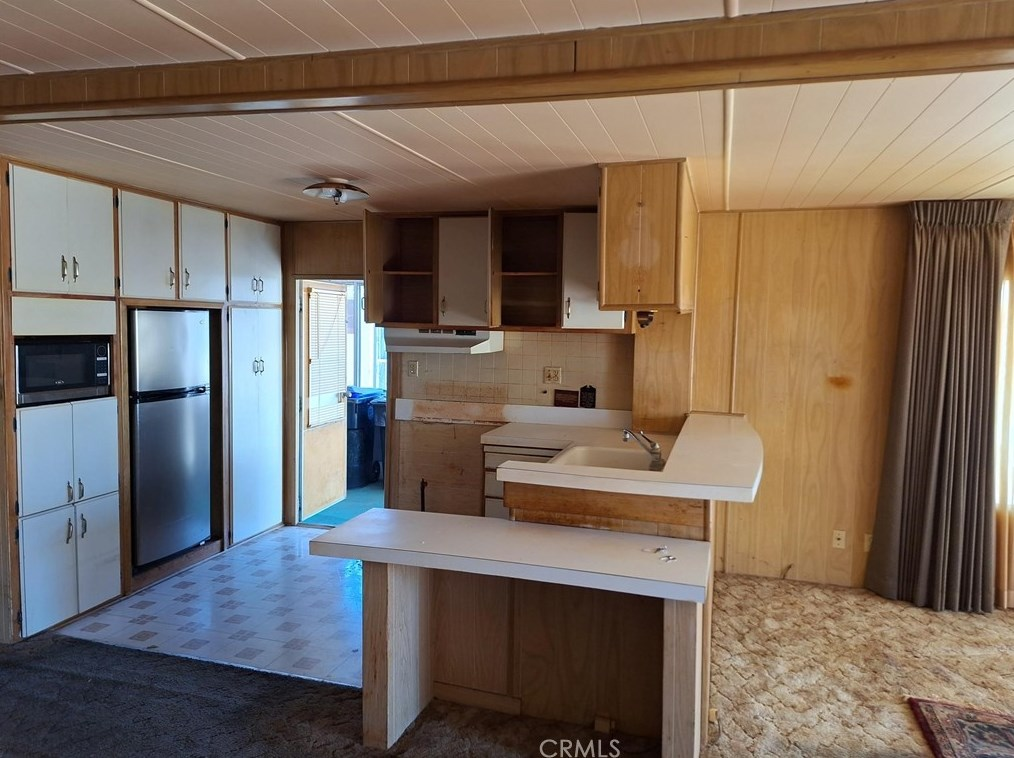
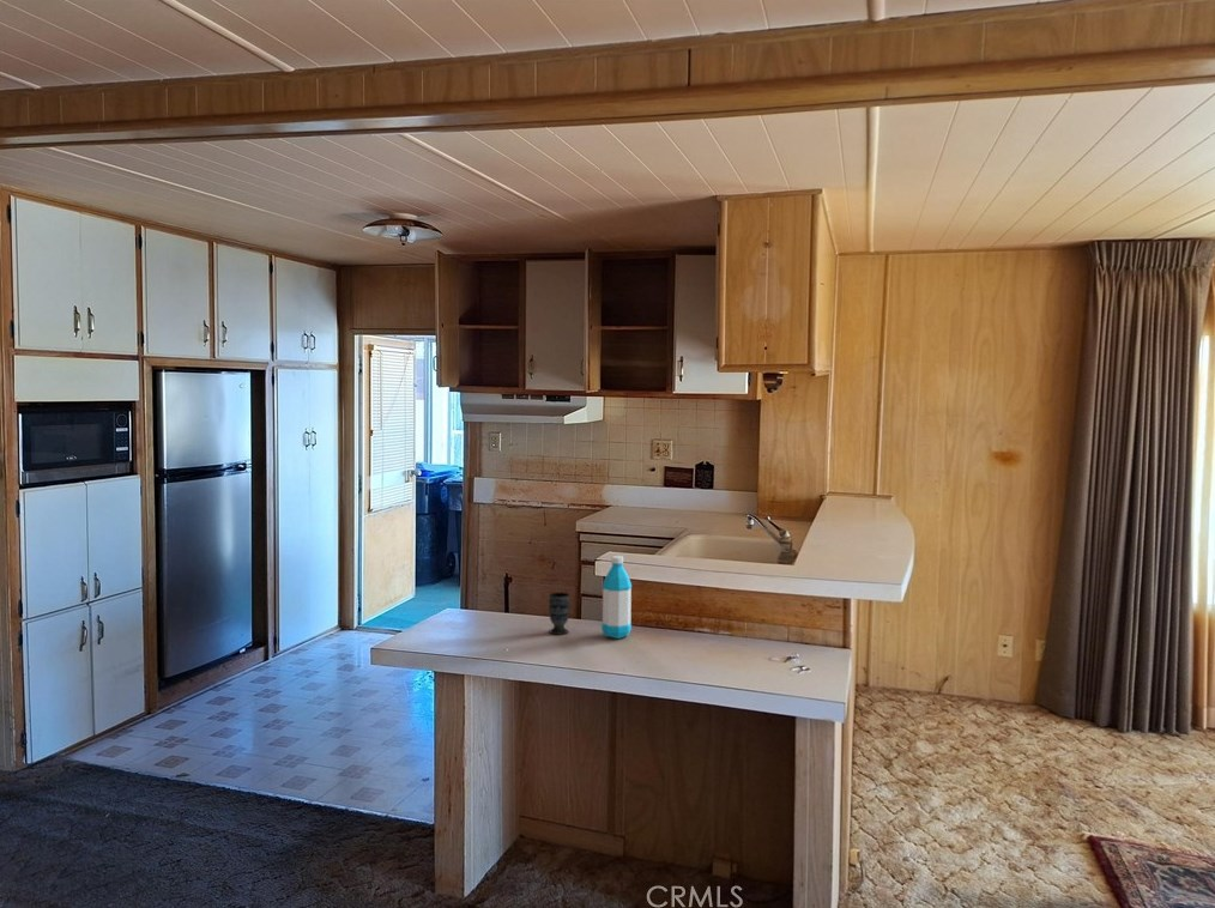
+ water bottle (616, 595)
+ cup (558, 612)
